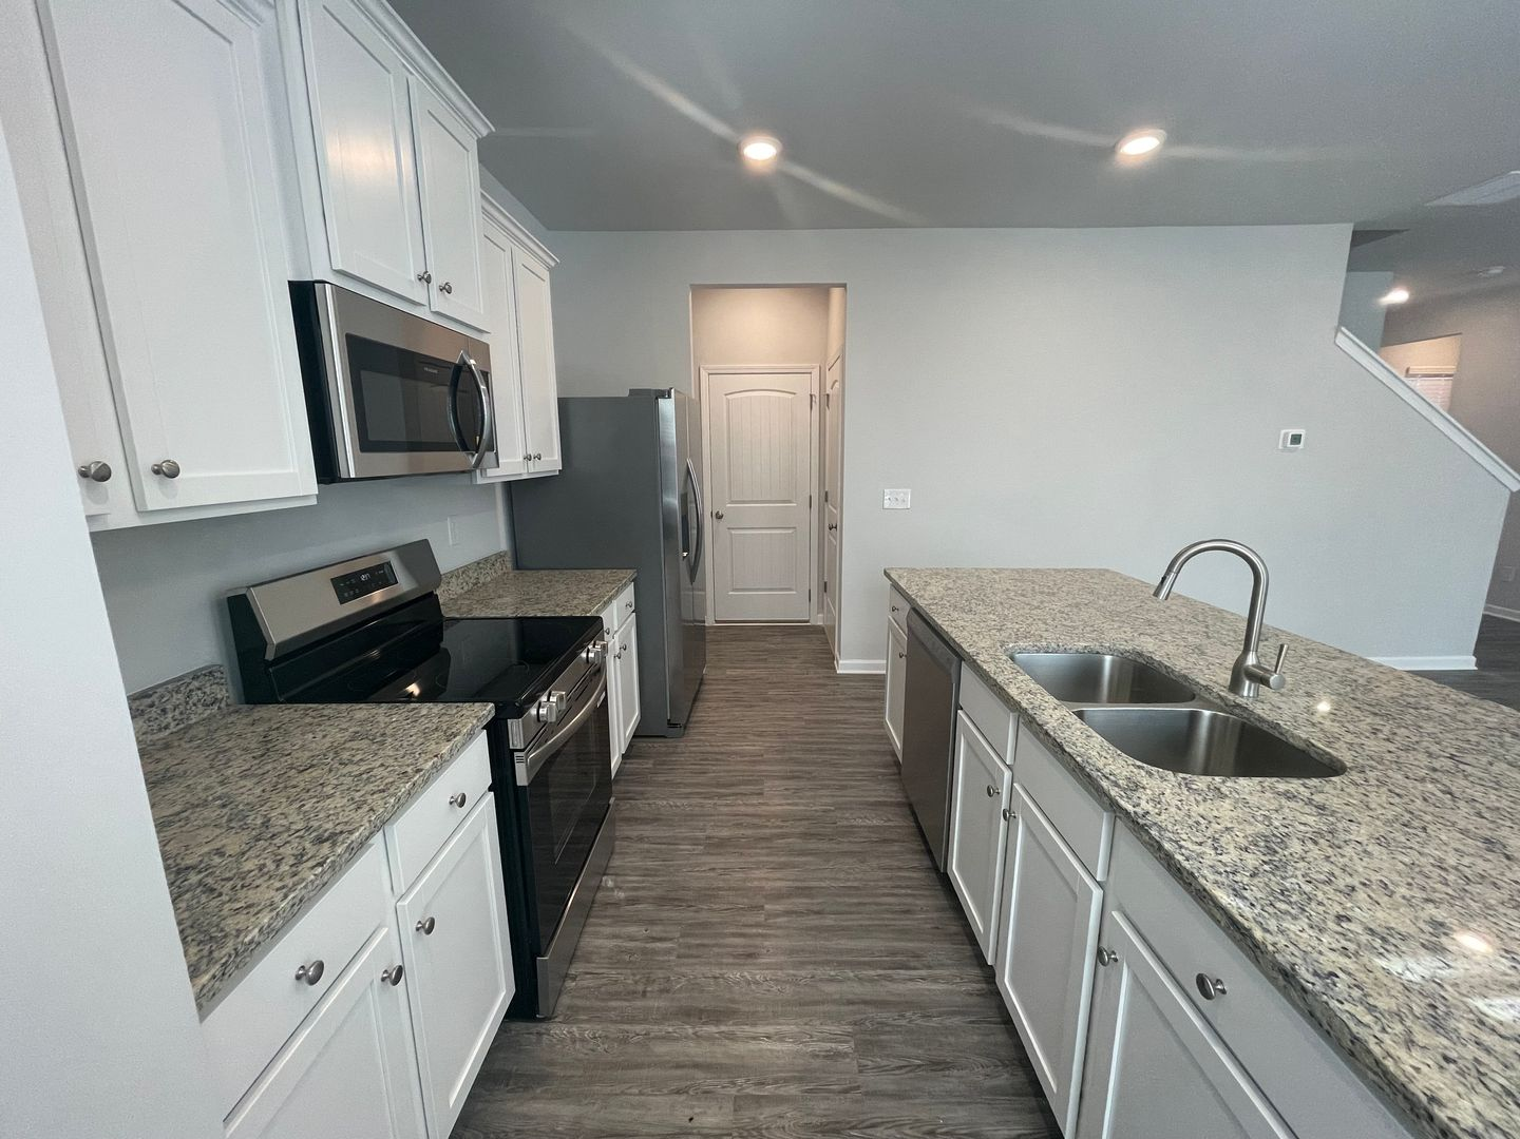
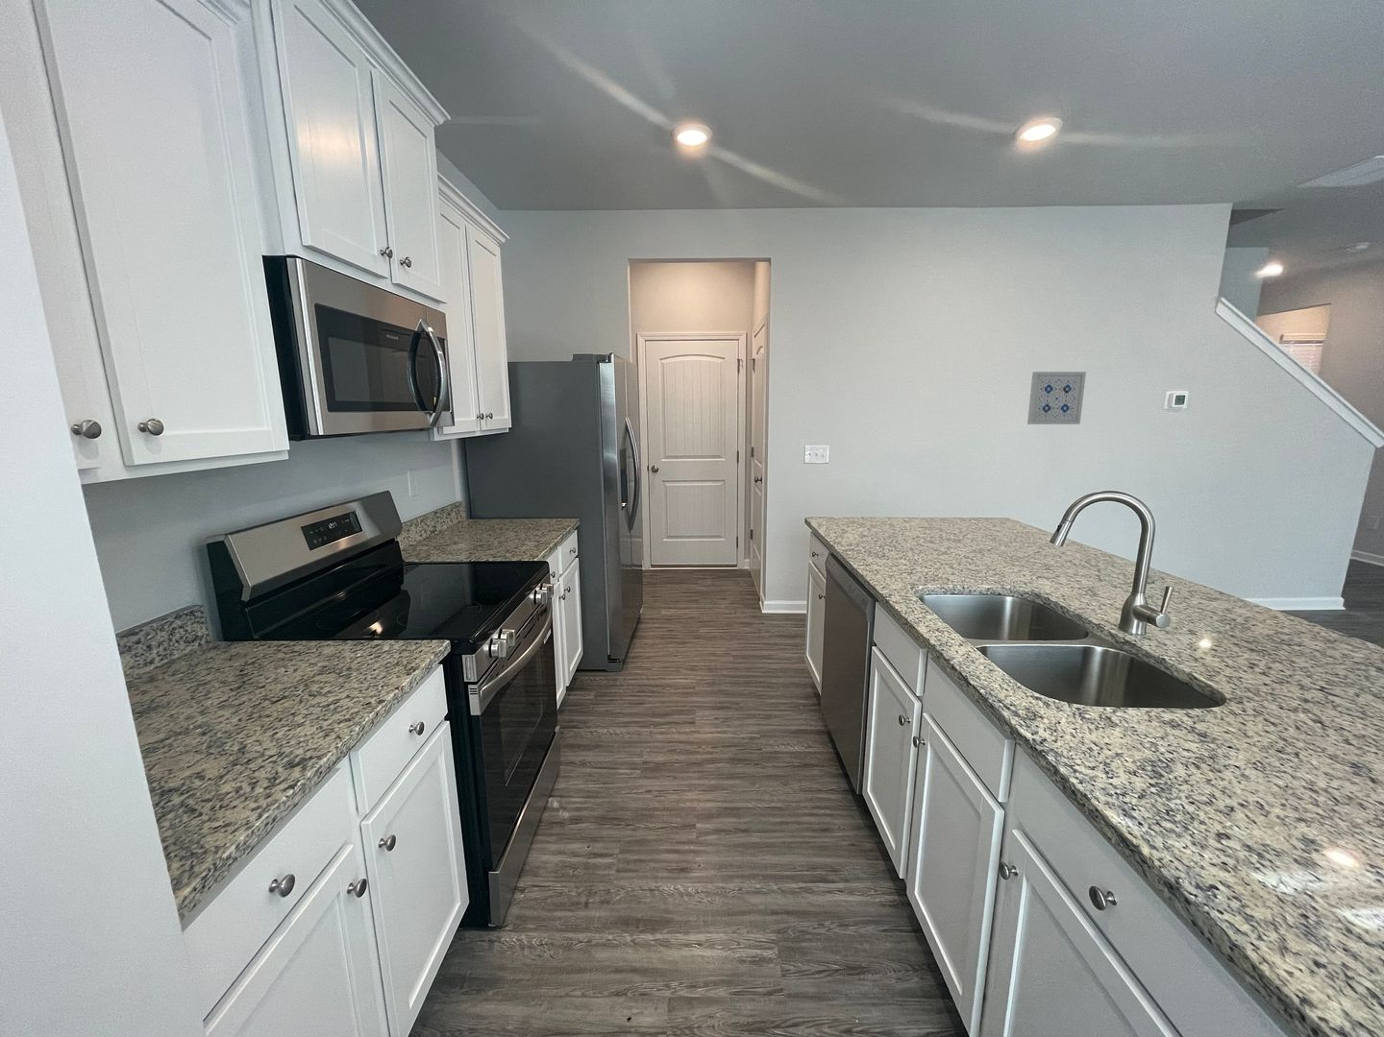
+ wall art (1056, 398)
